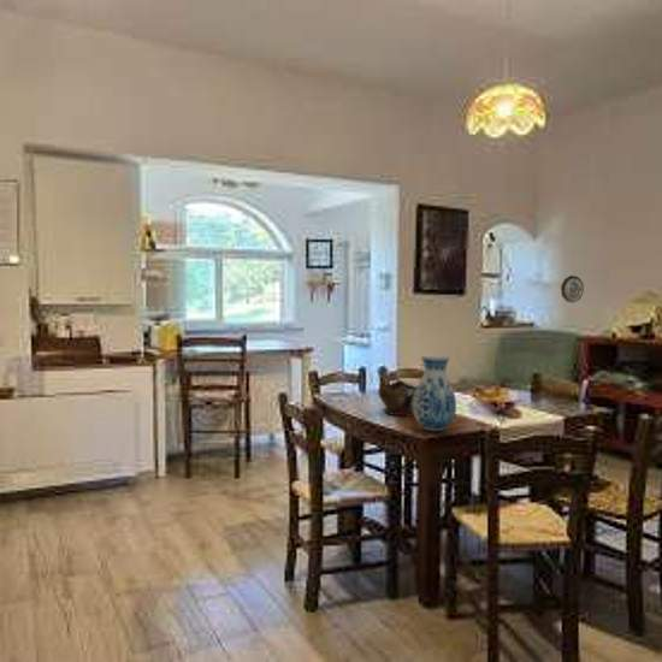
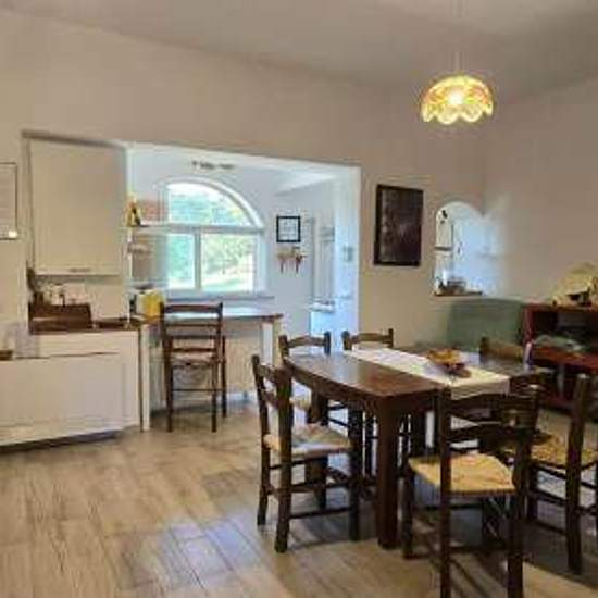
- decorative plate (573, 289)
- vase (435, 392)
- decorative bowl (401, 396)
